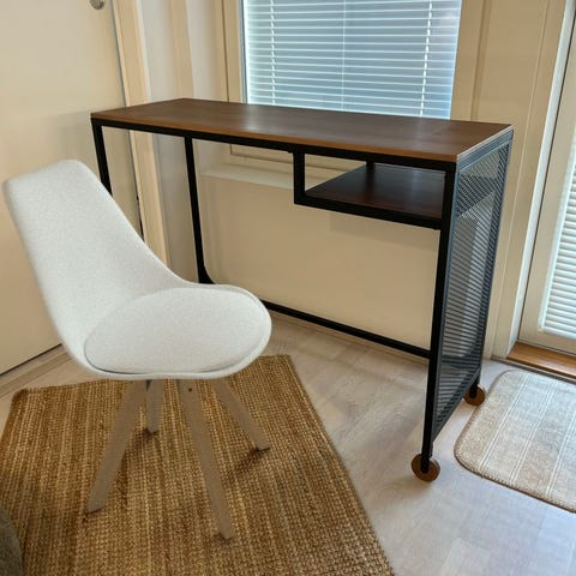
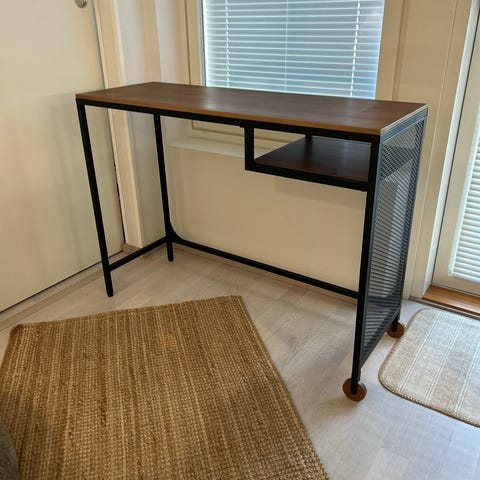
- bar stool (160, 342)
